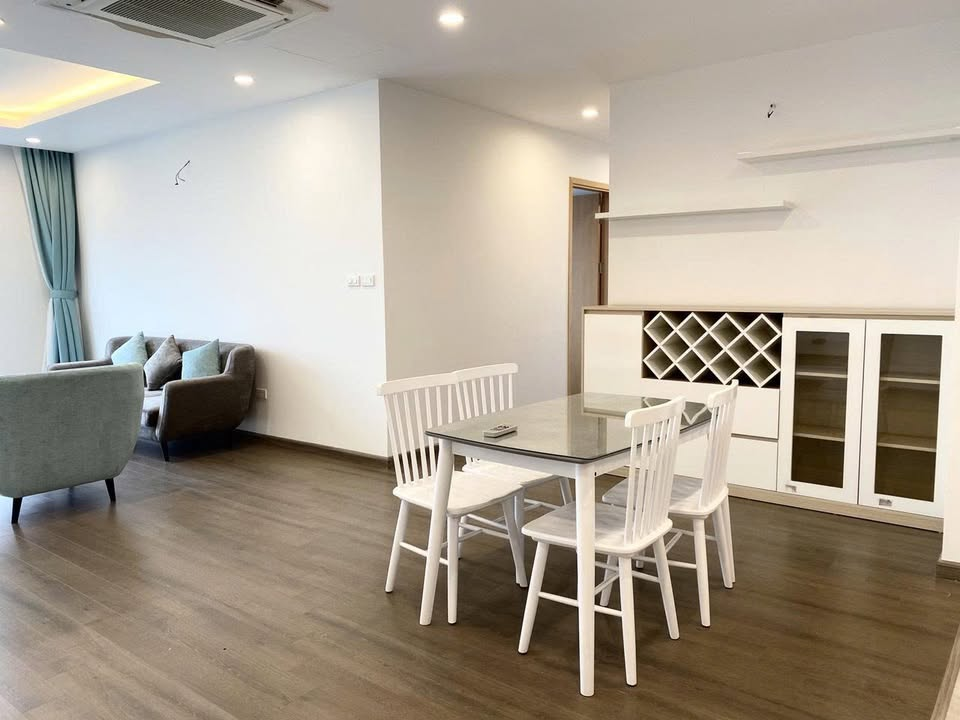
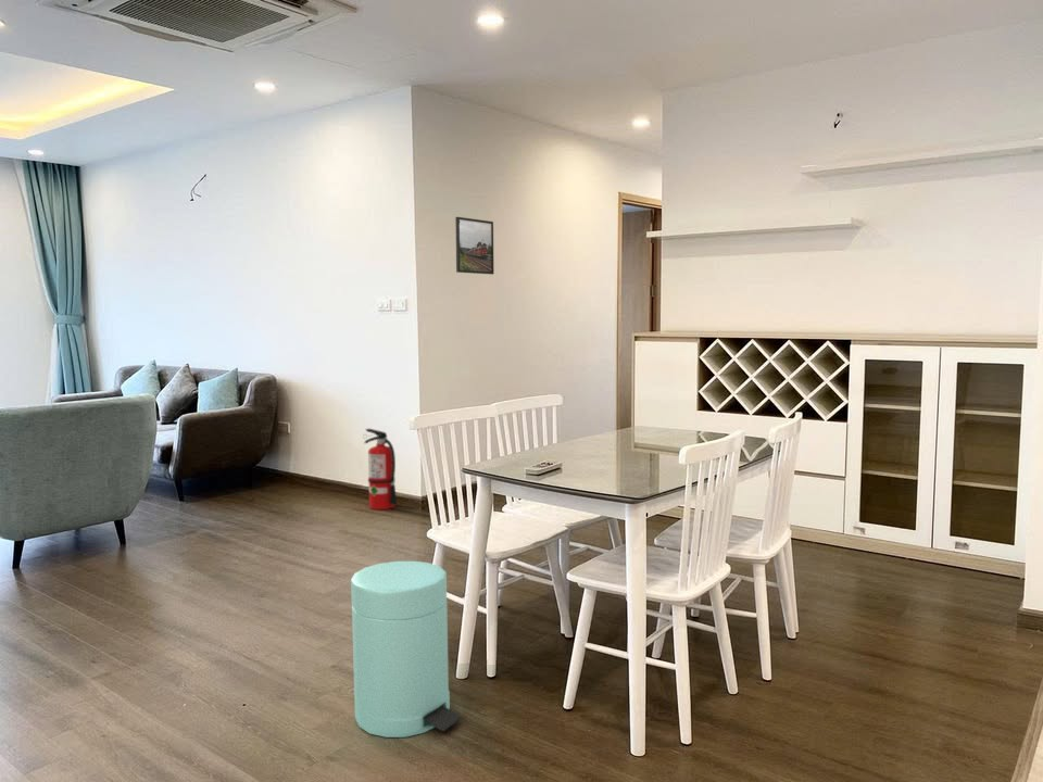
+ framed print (475, 245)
+ trash can (407, 645)
+ fire extinguisher (377, 468)
